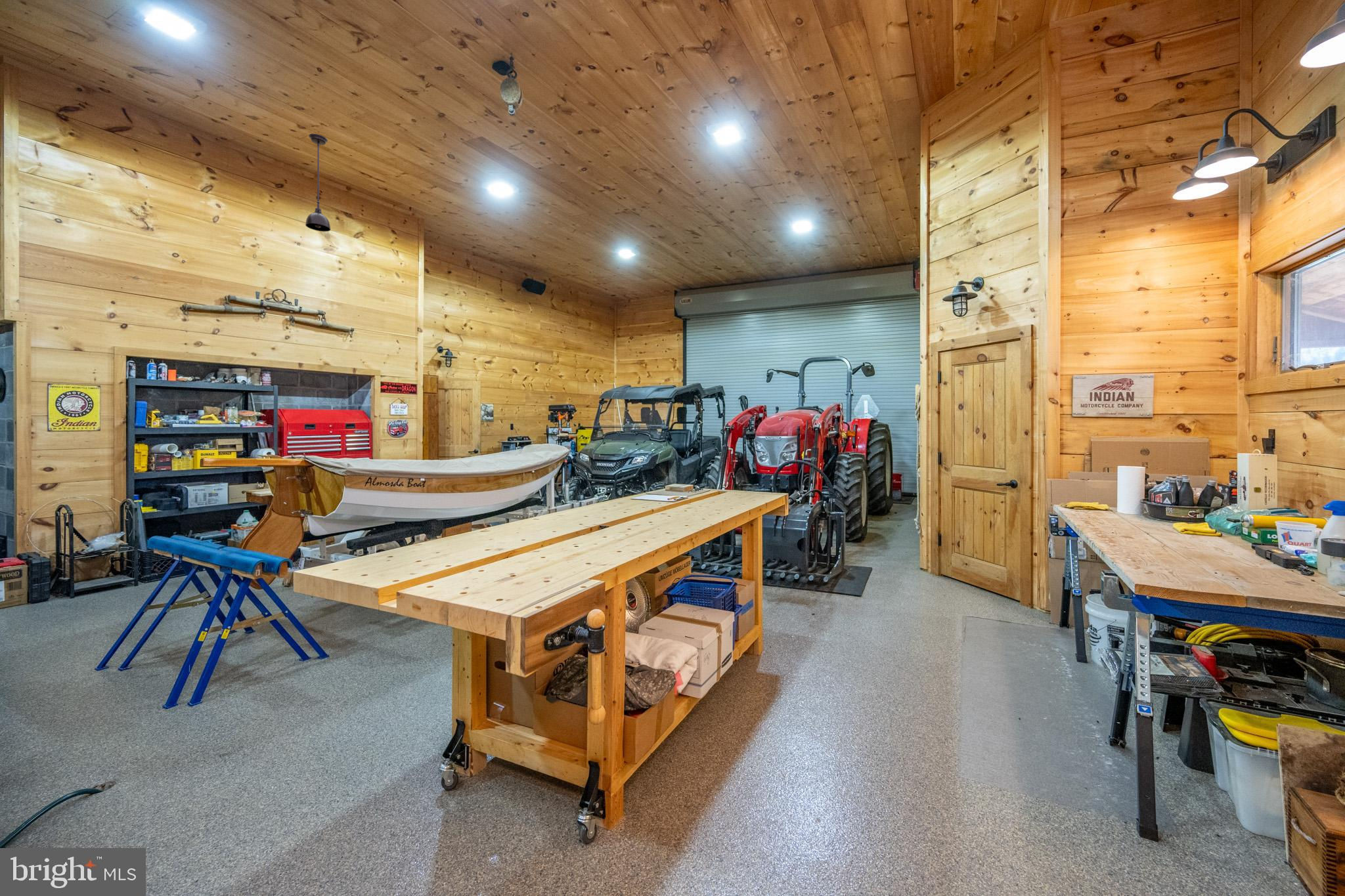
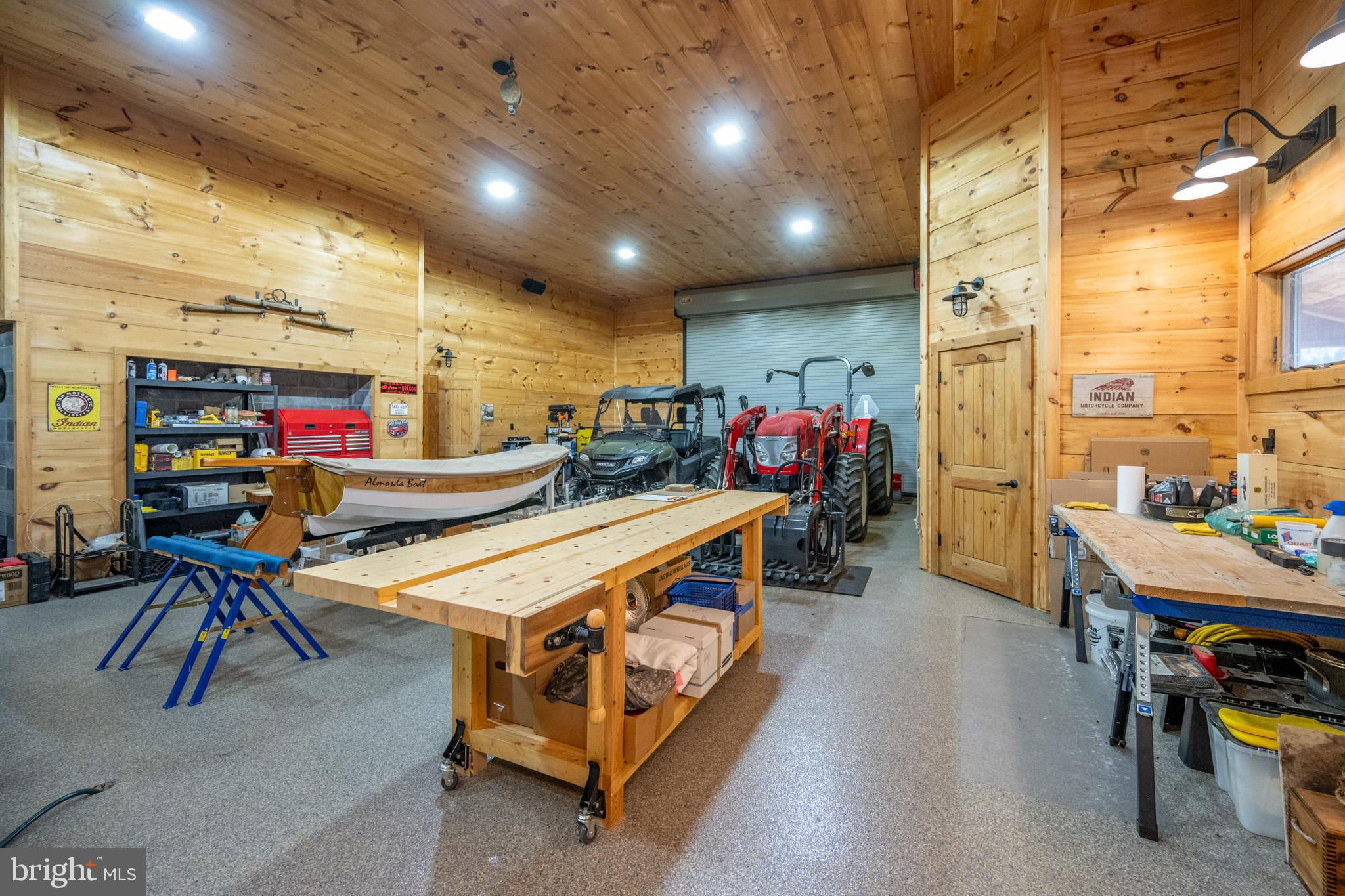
- light fixture (318, 182)
